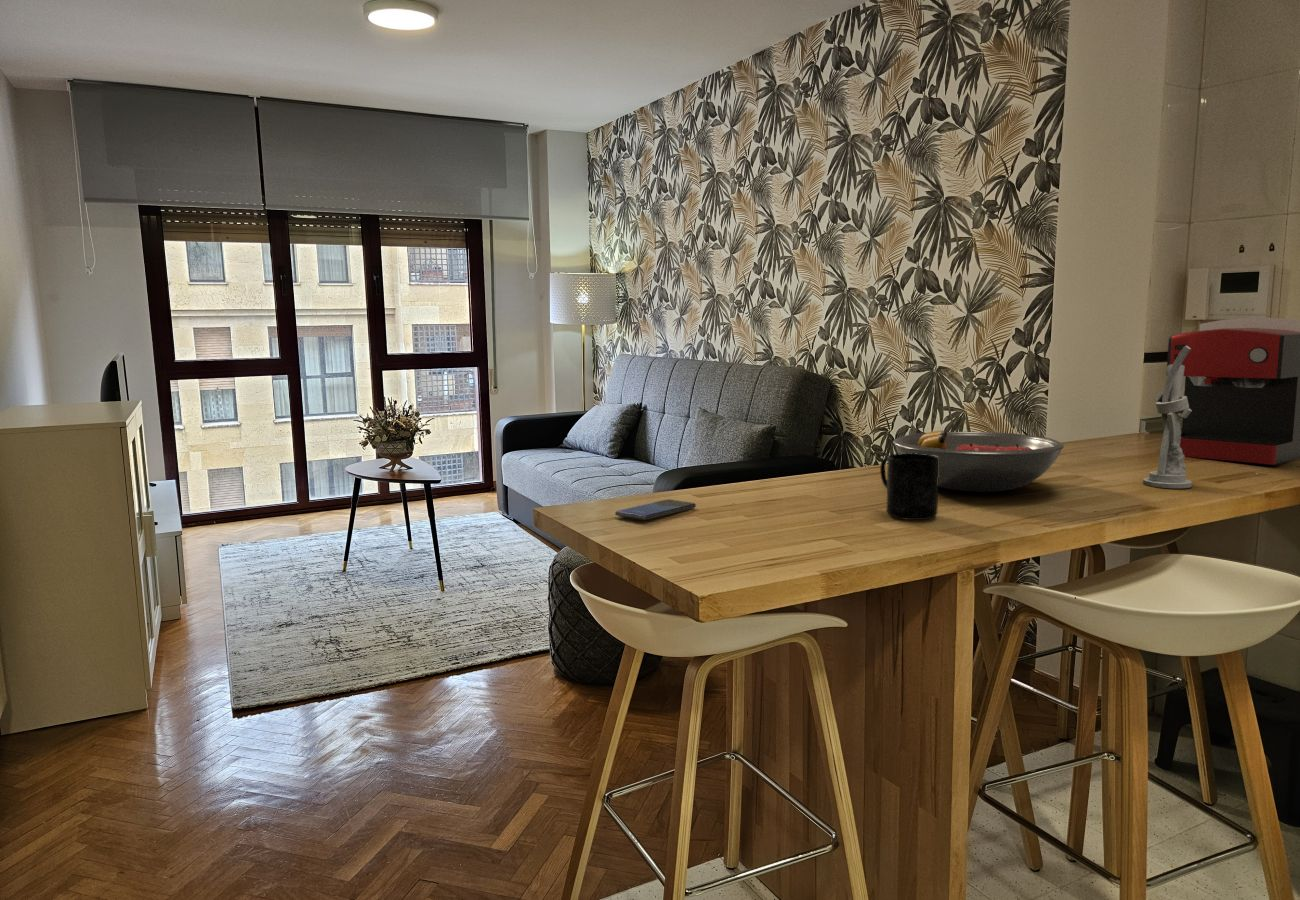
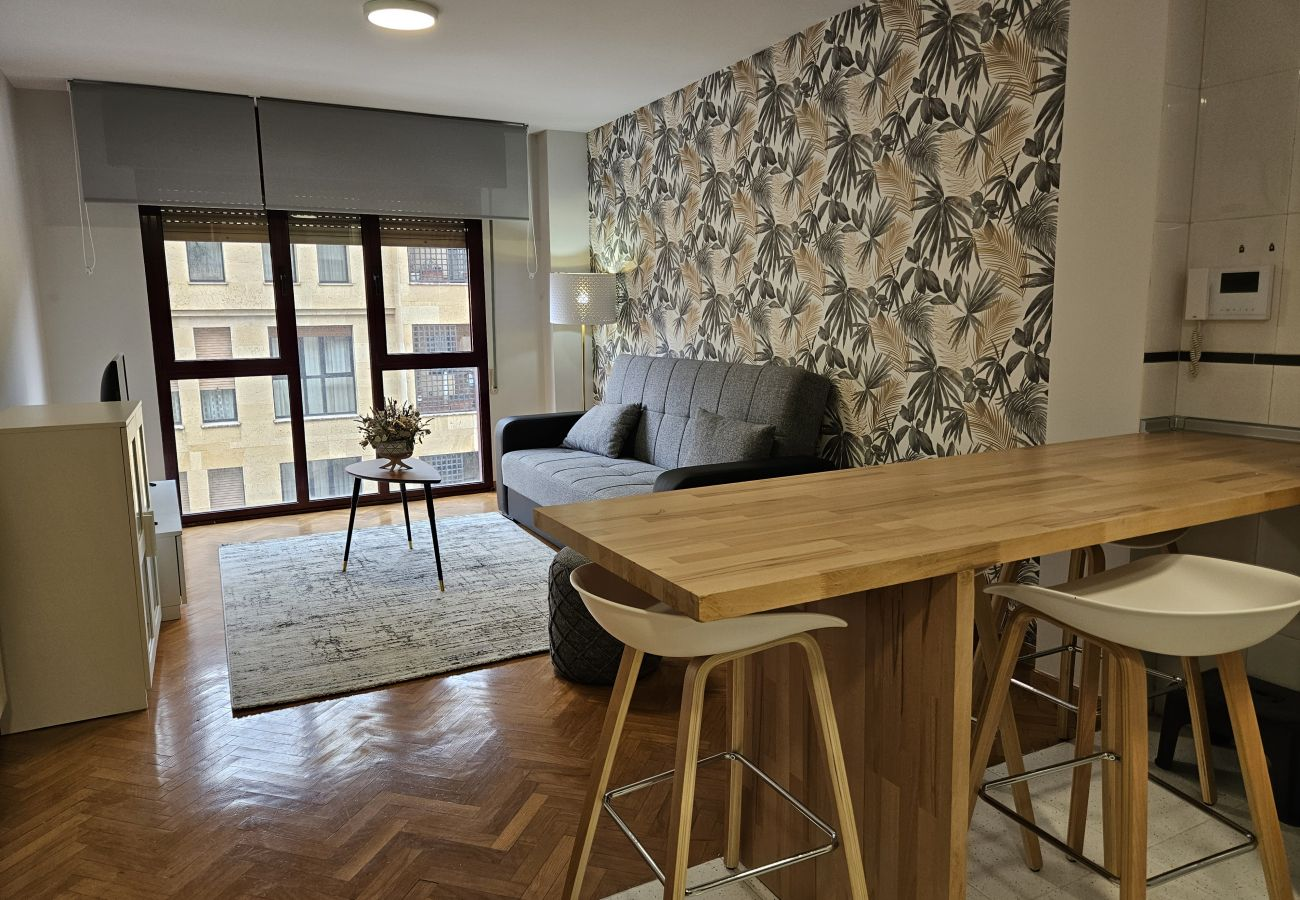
- smartphone (656, 509)
- fruit bowl (975, 457)
- utensil holder (1173, 416)
- mug (906, 485)
- coffee maker (1235, 387)
